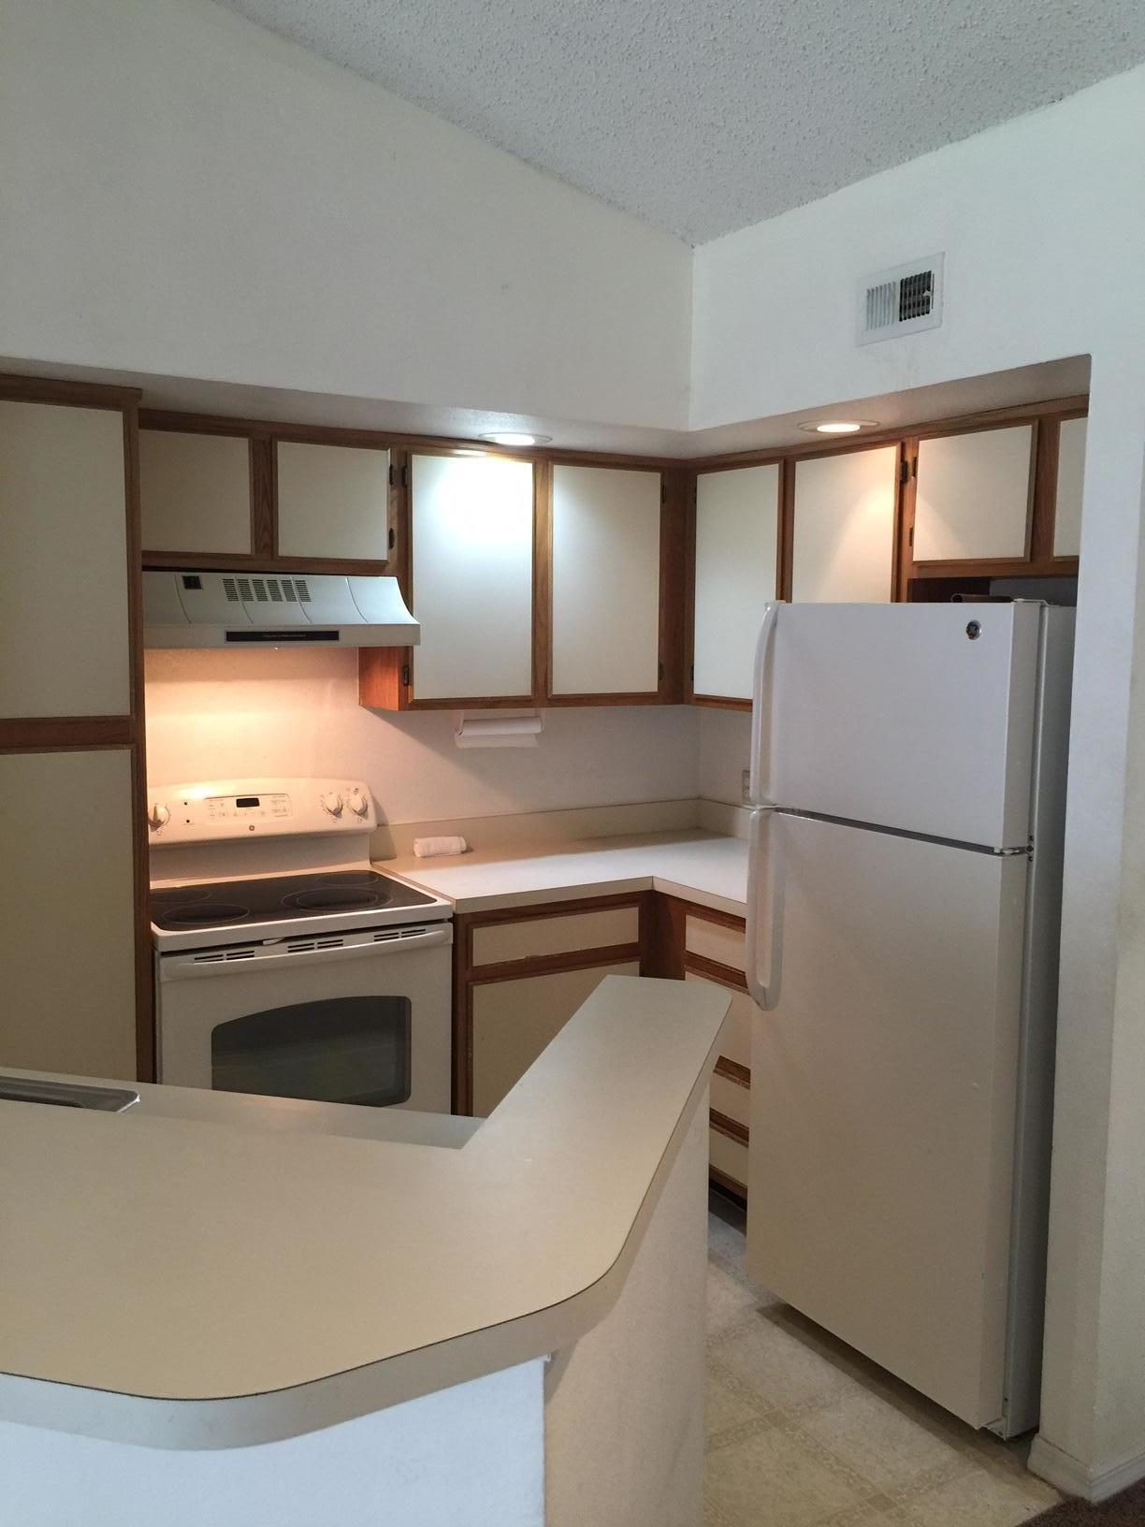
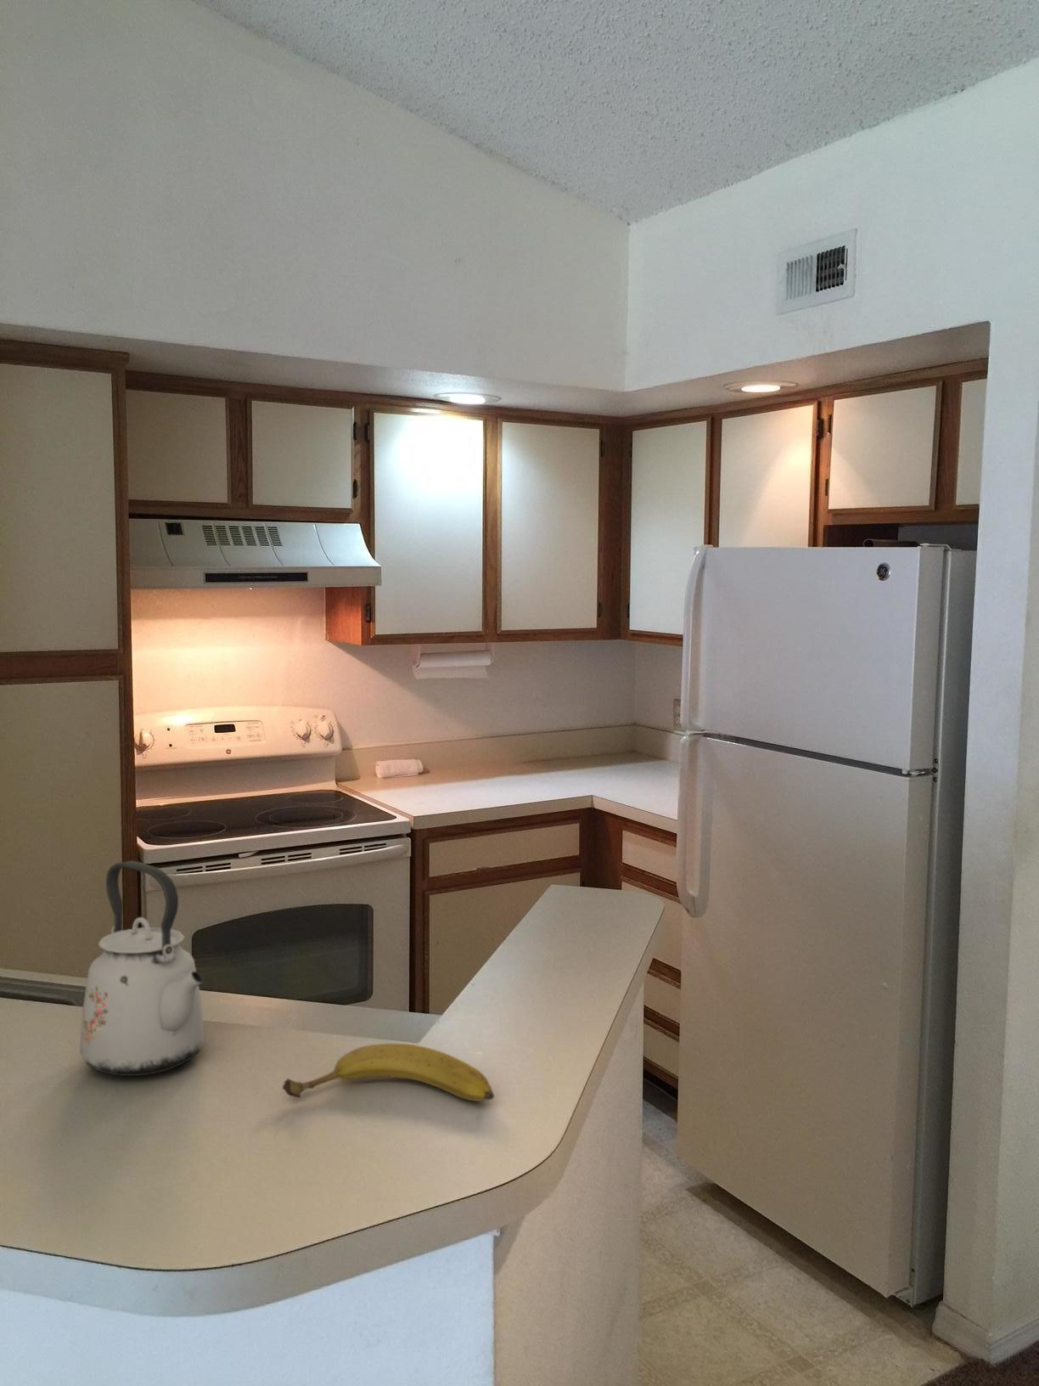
+ fruit (398, 1077)
+ kettle (155, 968)
